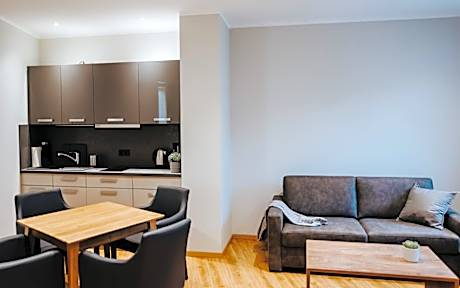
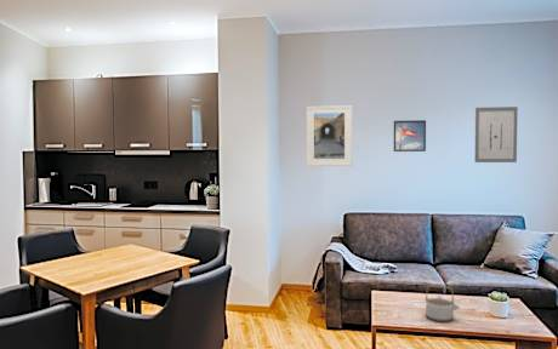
+ wall art (495, 135)
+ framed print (329, 136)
+ teapot (442, 302)
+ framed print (409, 136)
